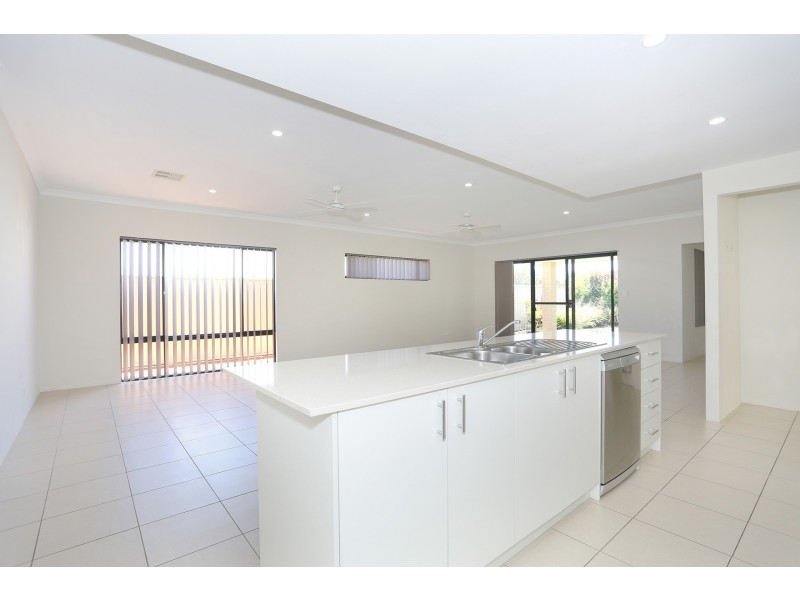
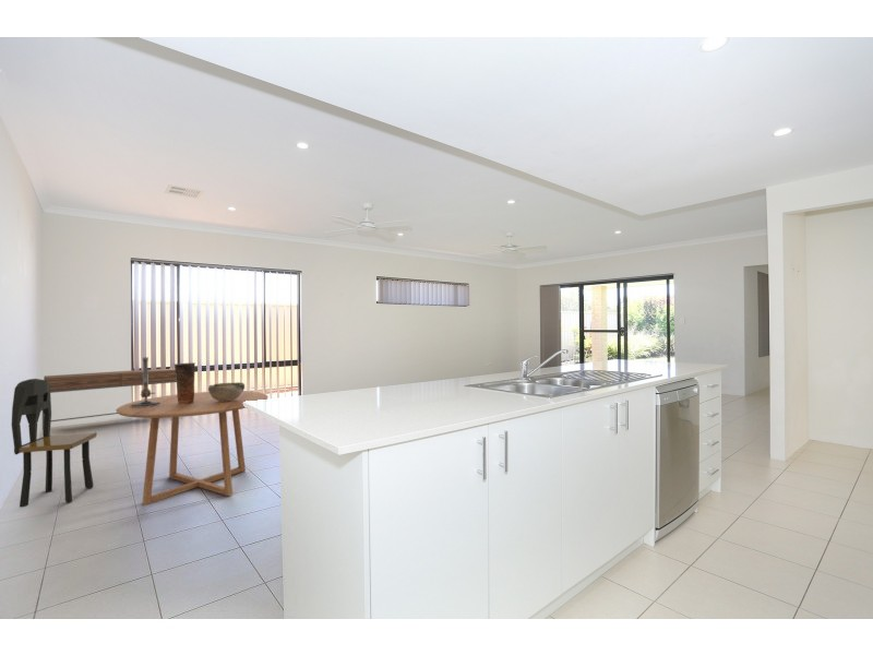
+ vase (184, 382)
+ console table (119, 386)
+ decorative bowl (226, 392)
+ dining table (177, 443)
+ chair (55, 437)
+ candlestick (145, 381)
